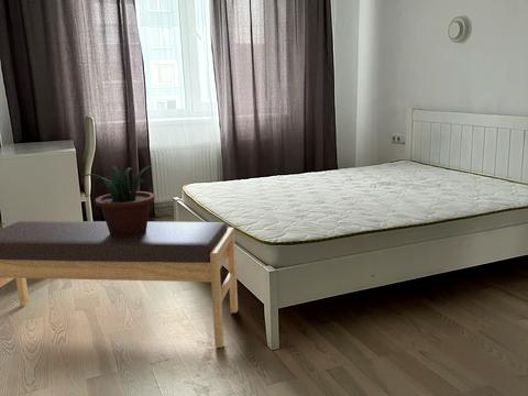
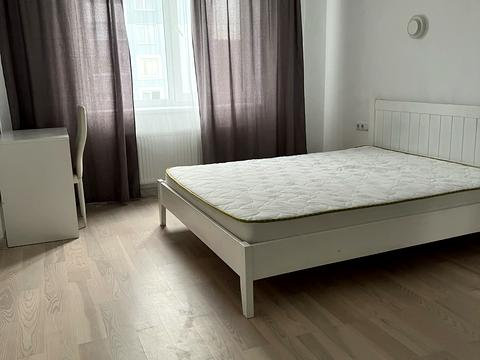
- potted plant (120, 201)
- bench (108, 277)
